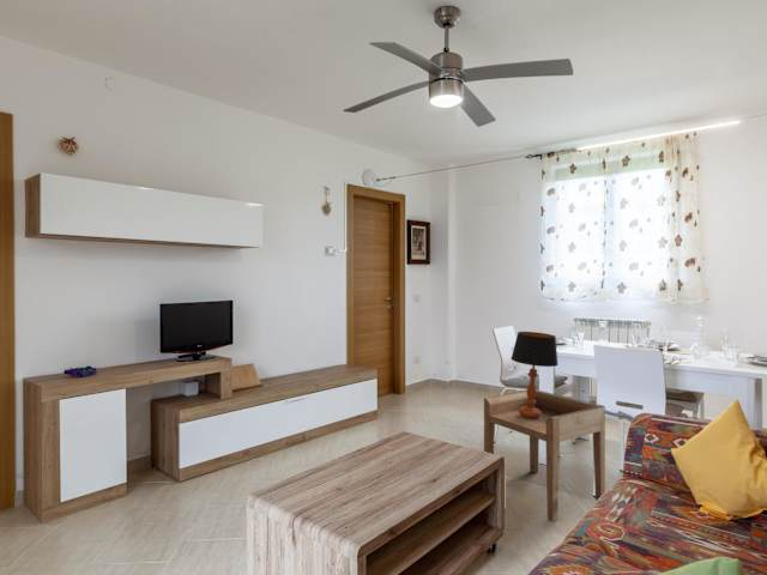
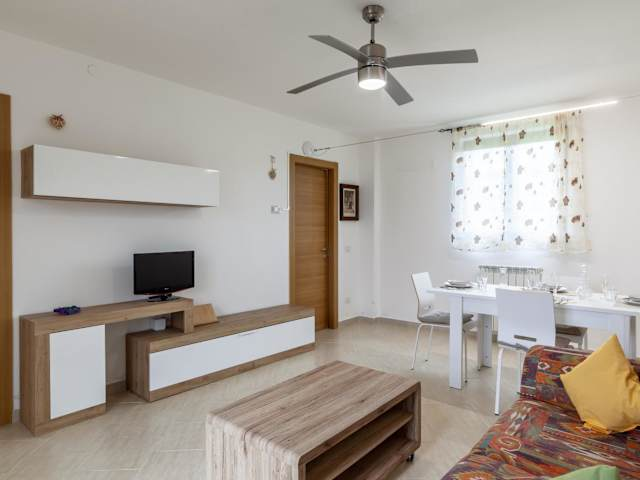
- table lamp (529, 374)
- side table (546, 447)
